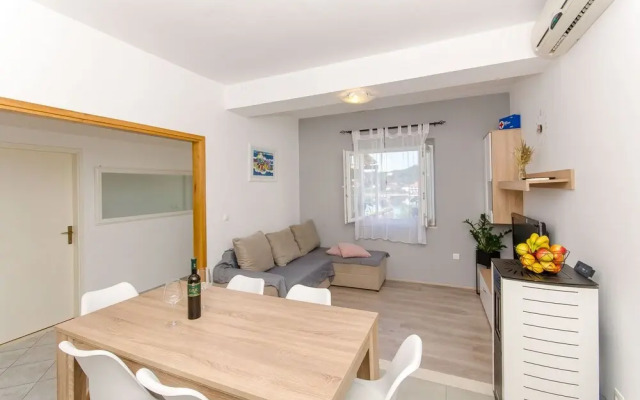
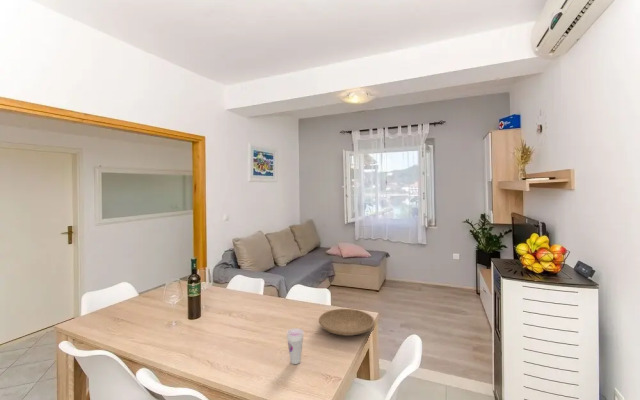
+ plate (346, 323)
+ cup (295, 346)
